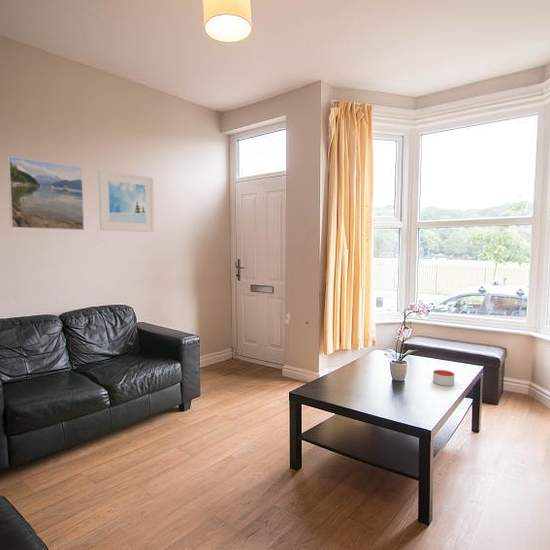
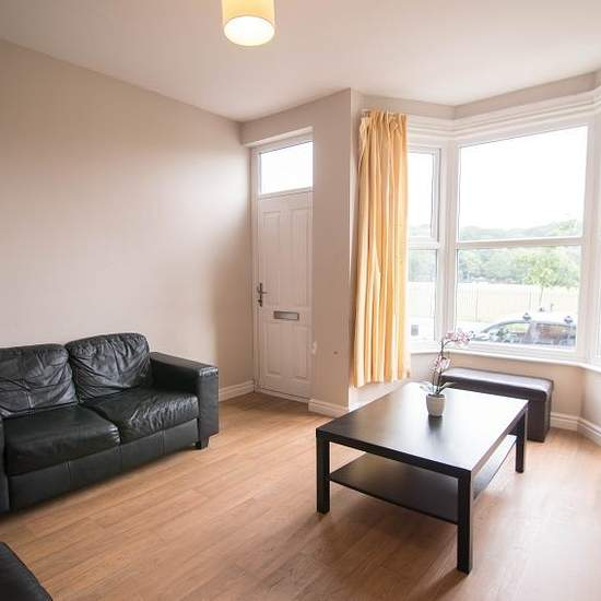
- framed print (48, 195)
- candle (443, 377)
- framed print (127, 202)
